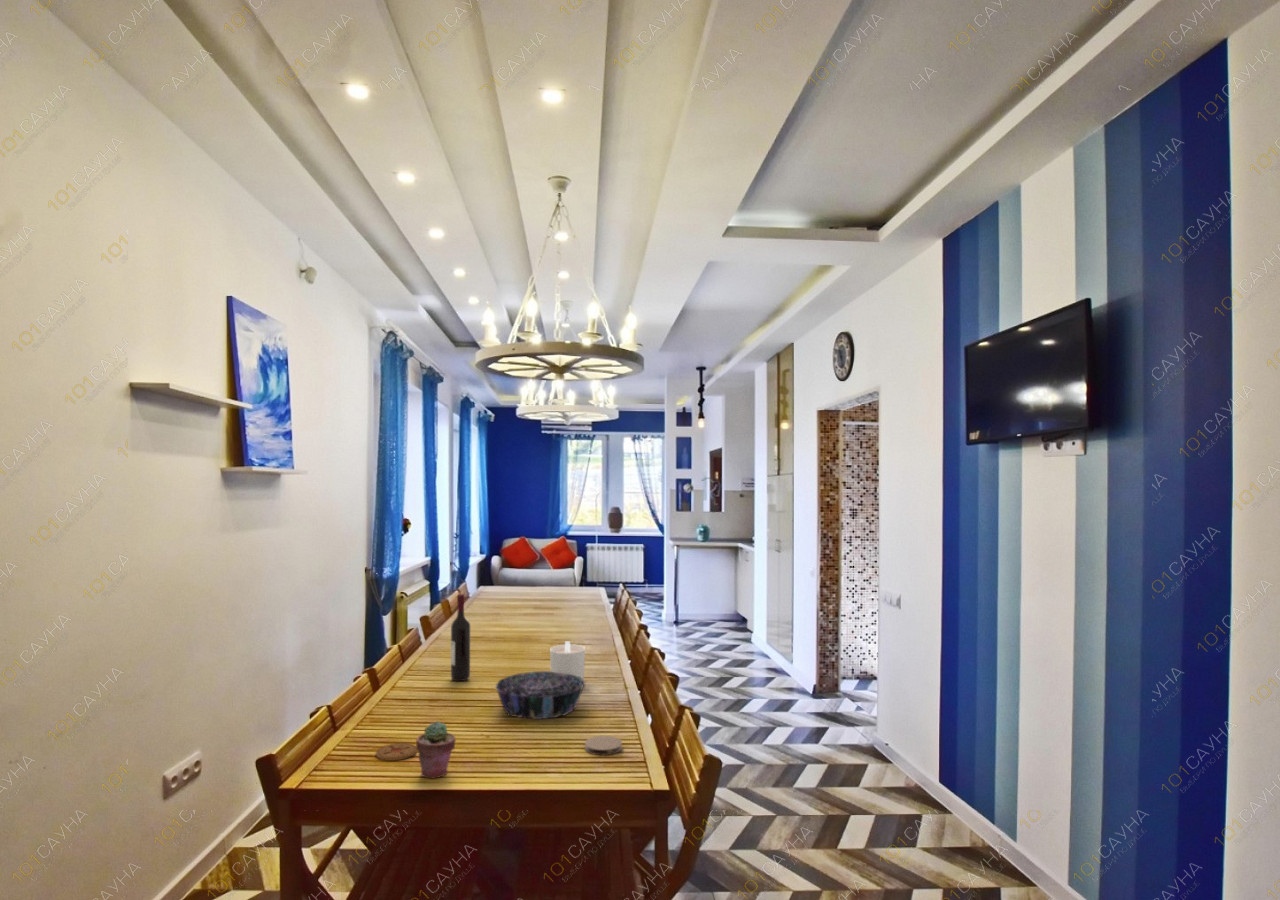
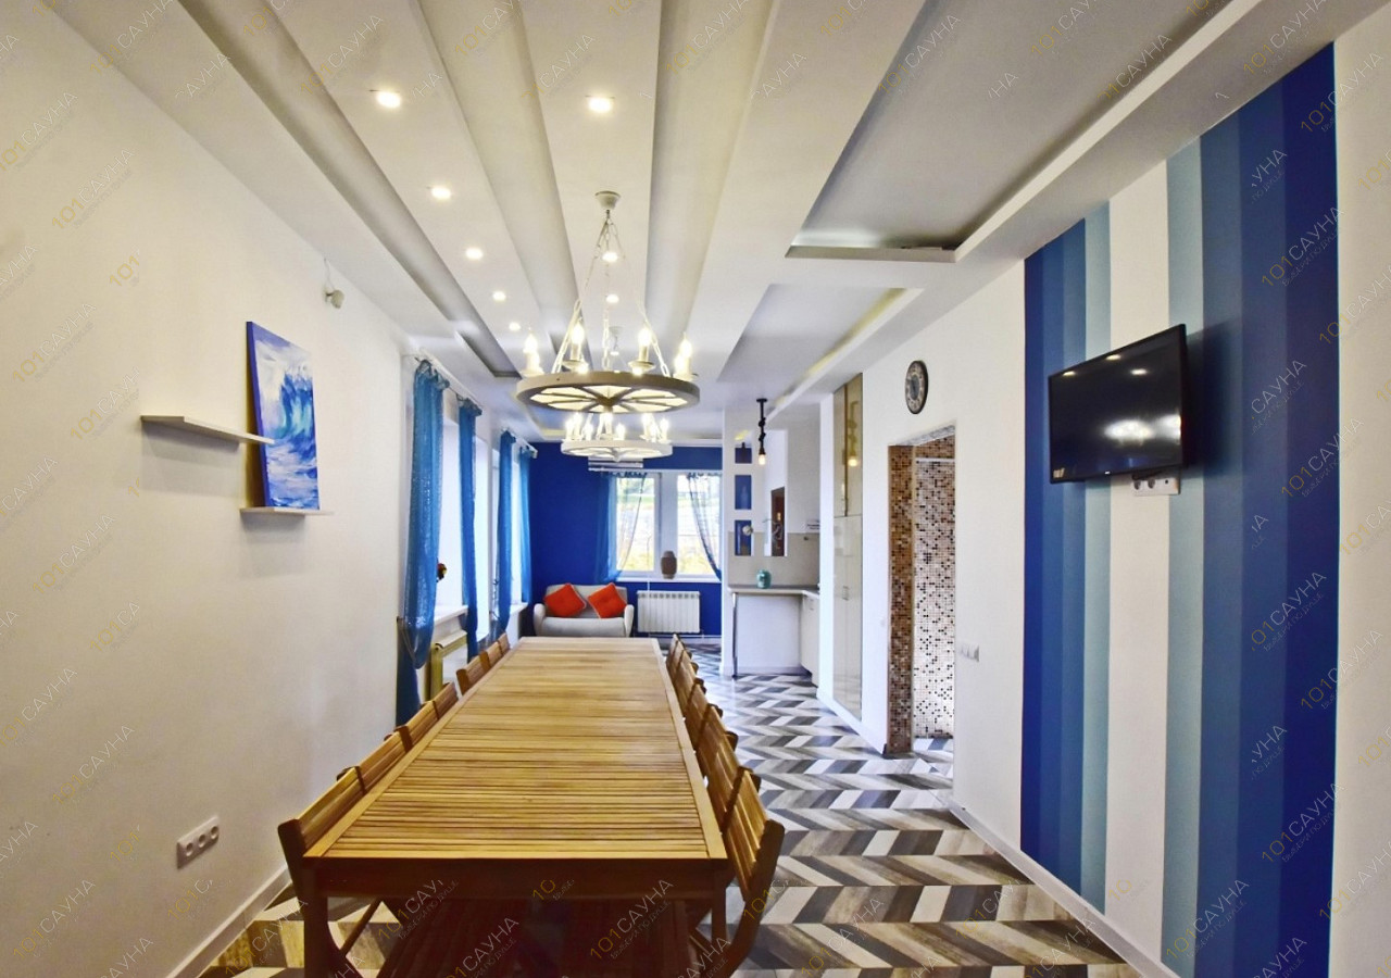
- coaster (396, 751)
- wine bottle (460, 636)
- candle (567, 662)
- decorative bowl (540, 695)
- potted succulent (435, 748)
- coaster (603, 745)
